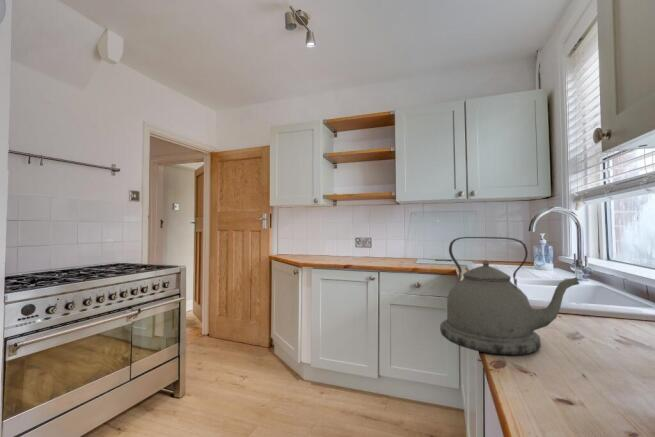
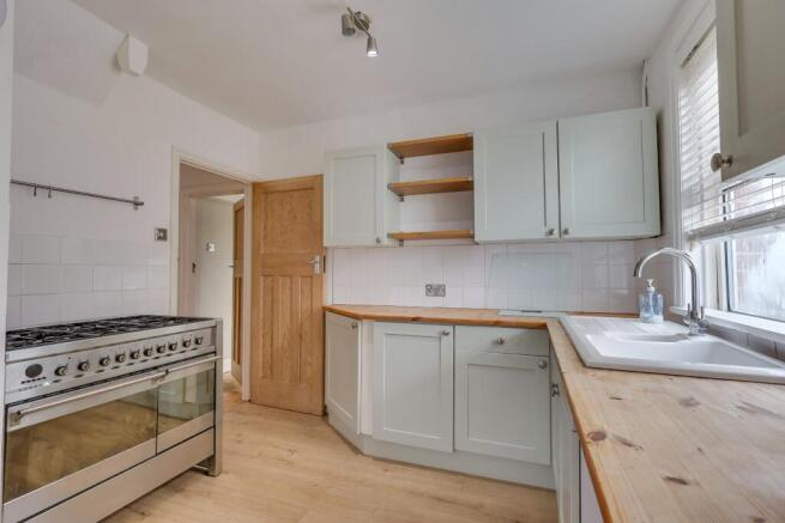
- kettle (493, 287)
